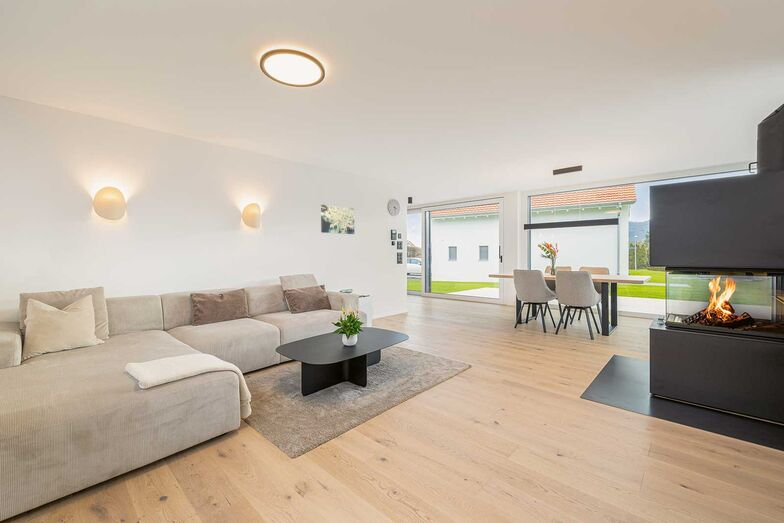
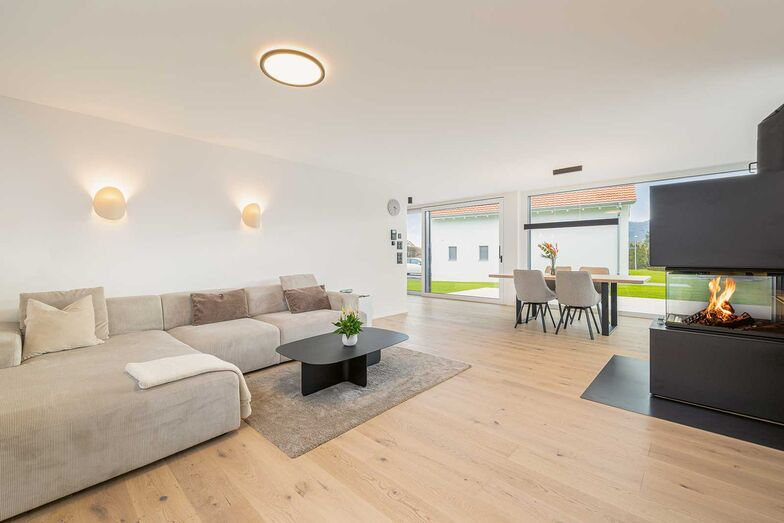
- wall art (338, 220)
